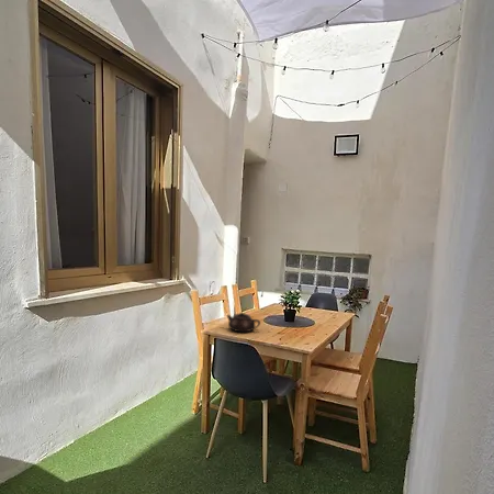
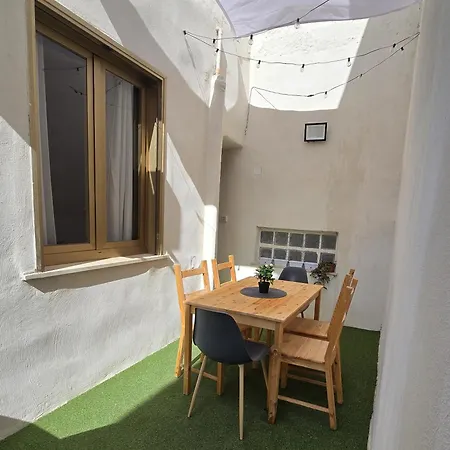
- teapot (242, 321)
